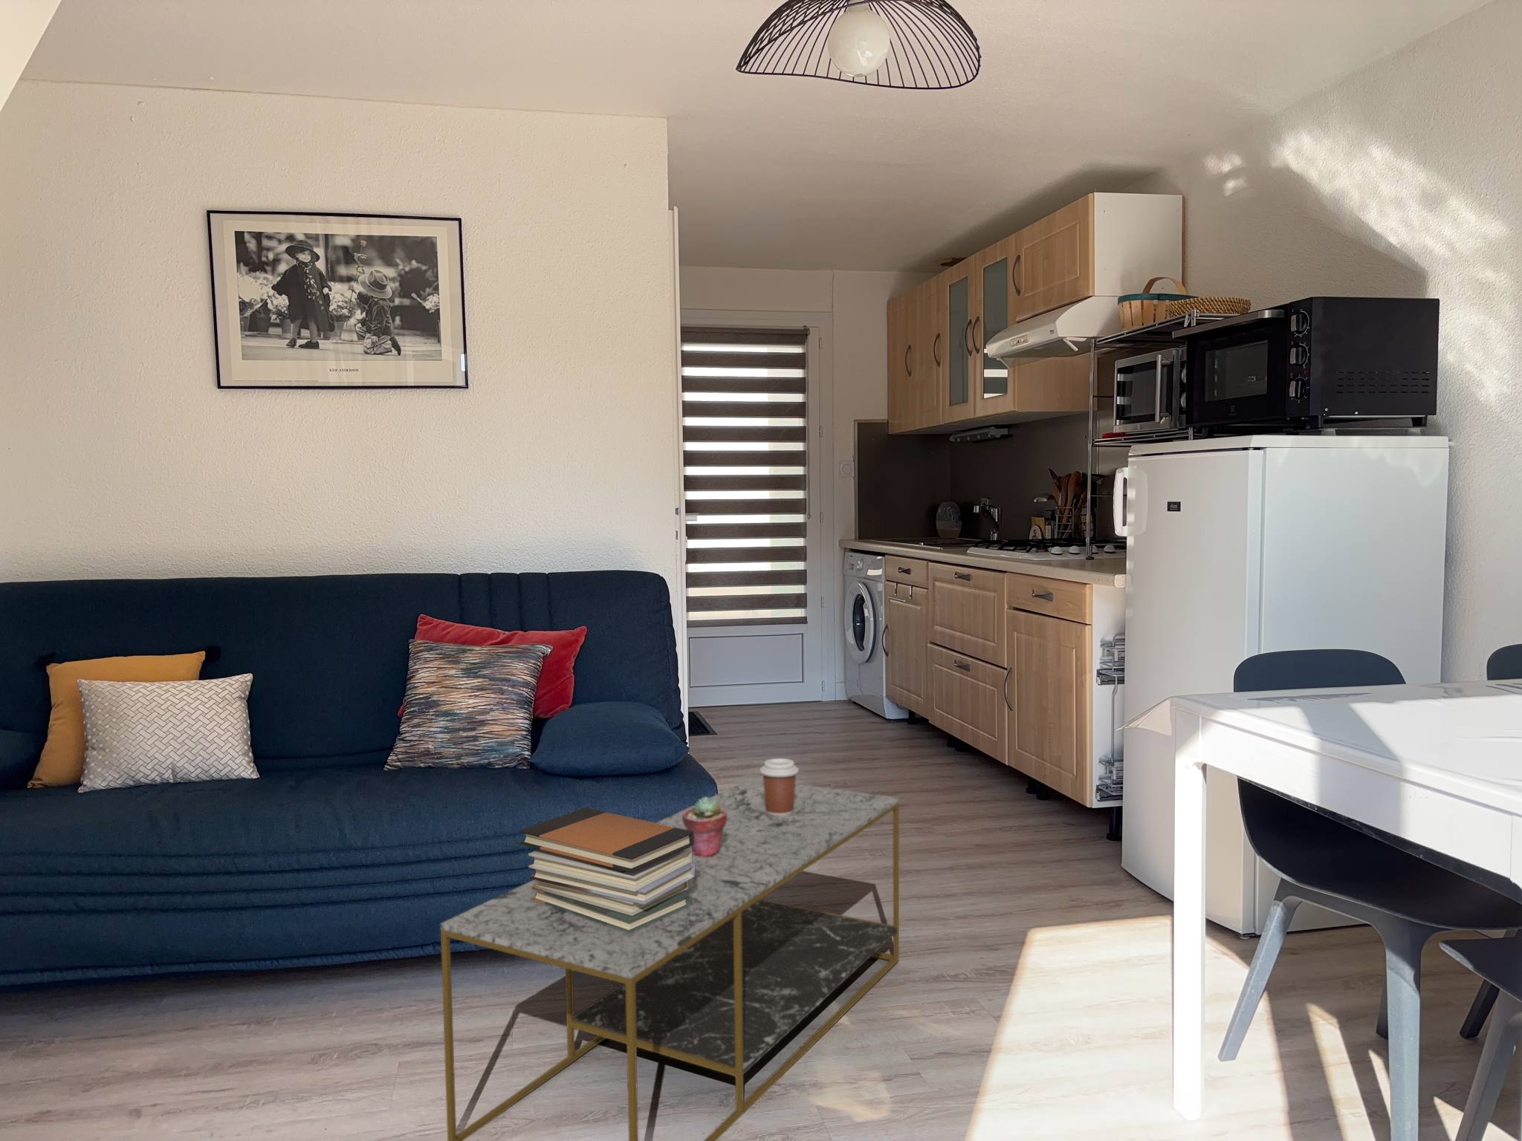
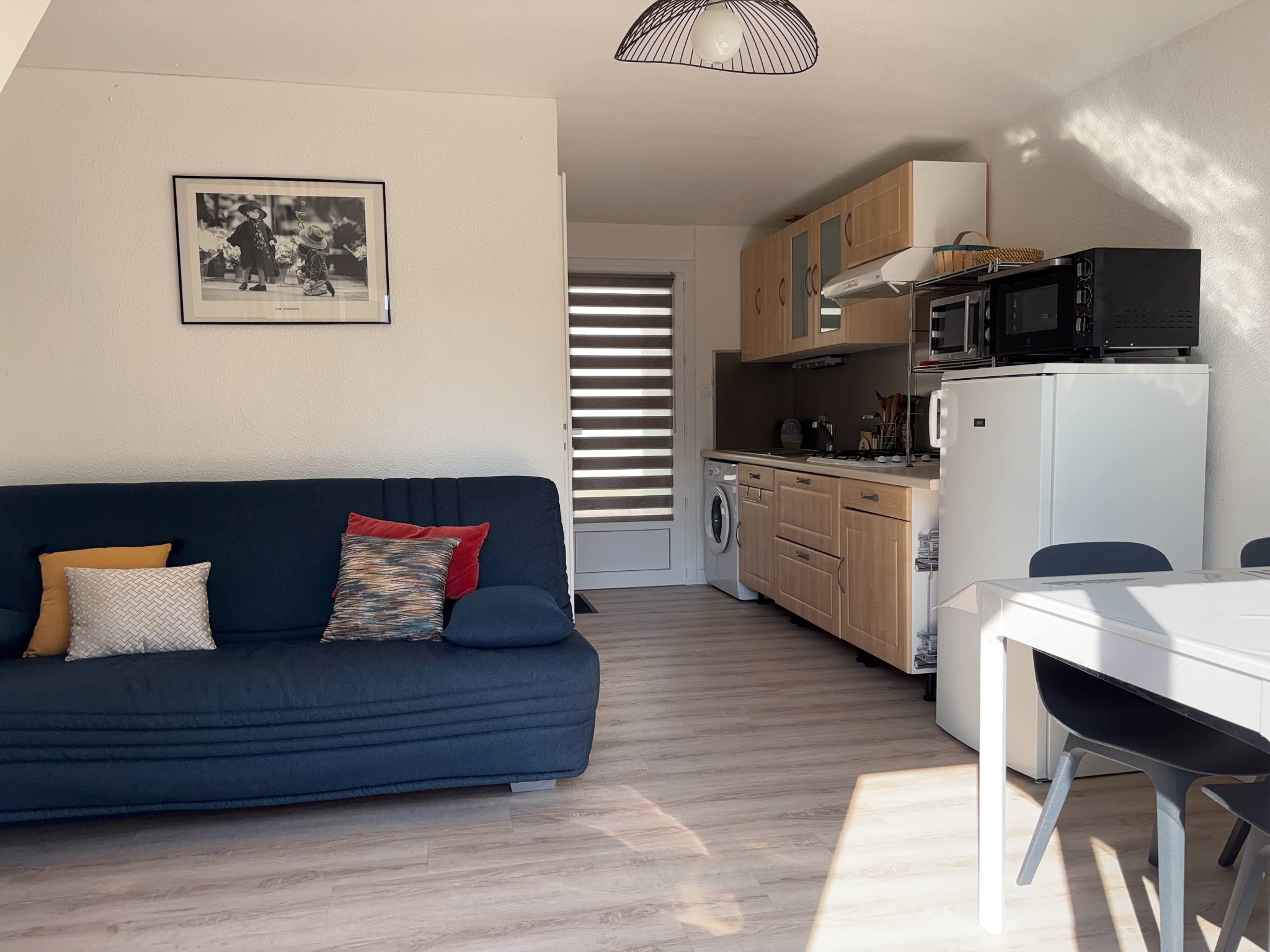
- coffee cup (779, 786)
- book stack (609, 867)
- coffee table (708, 944)
- potted succulent (705, 823)
